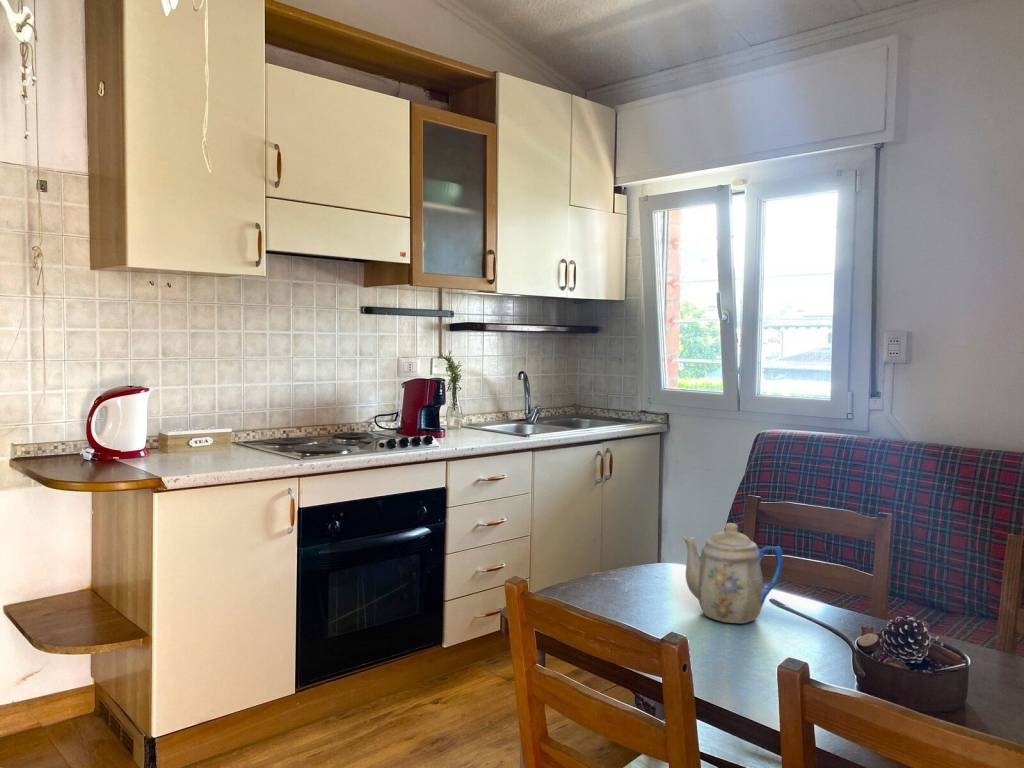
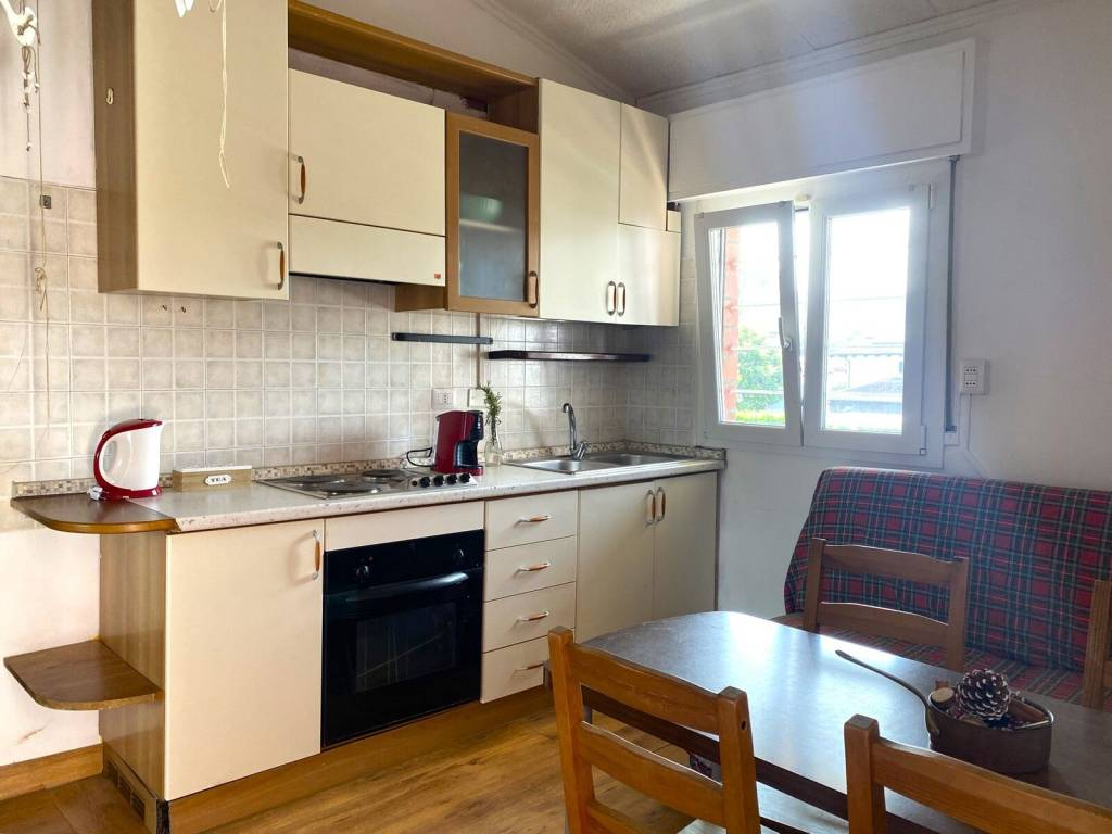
- teapot (730, 569)
